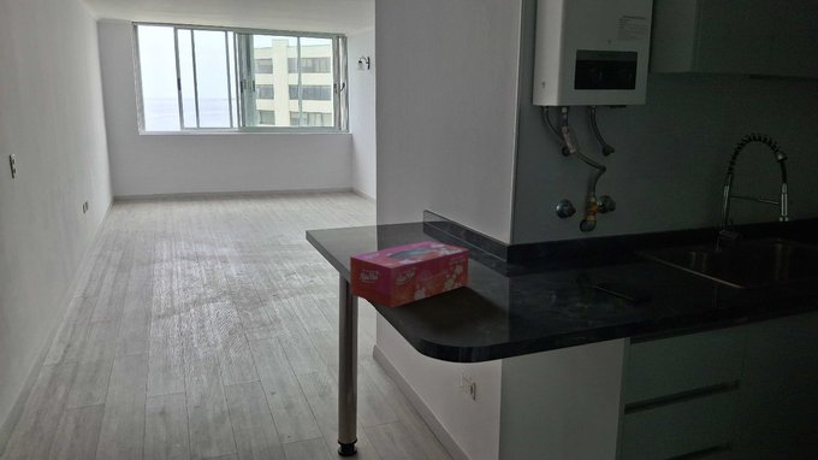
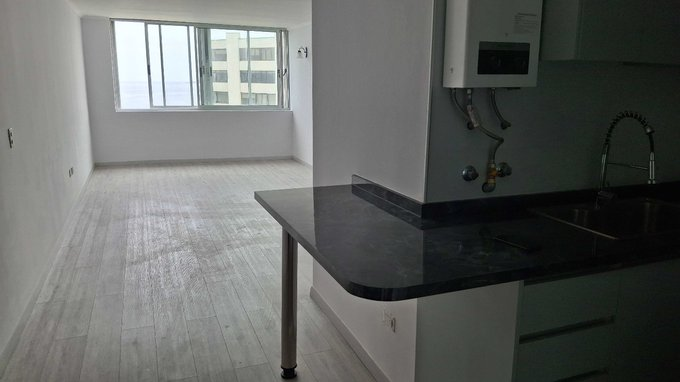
- tissue box (410, 271)
